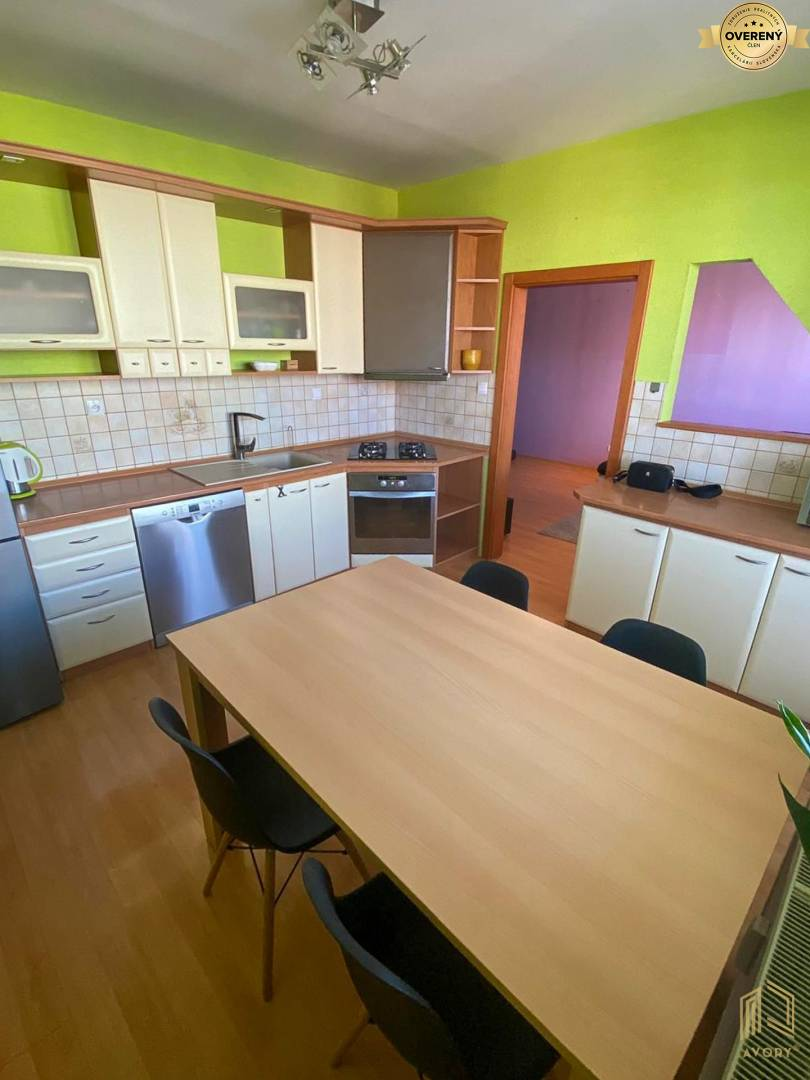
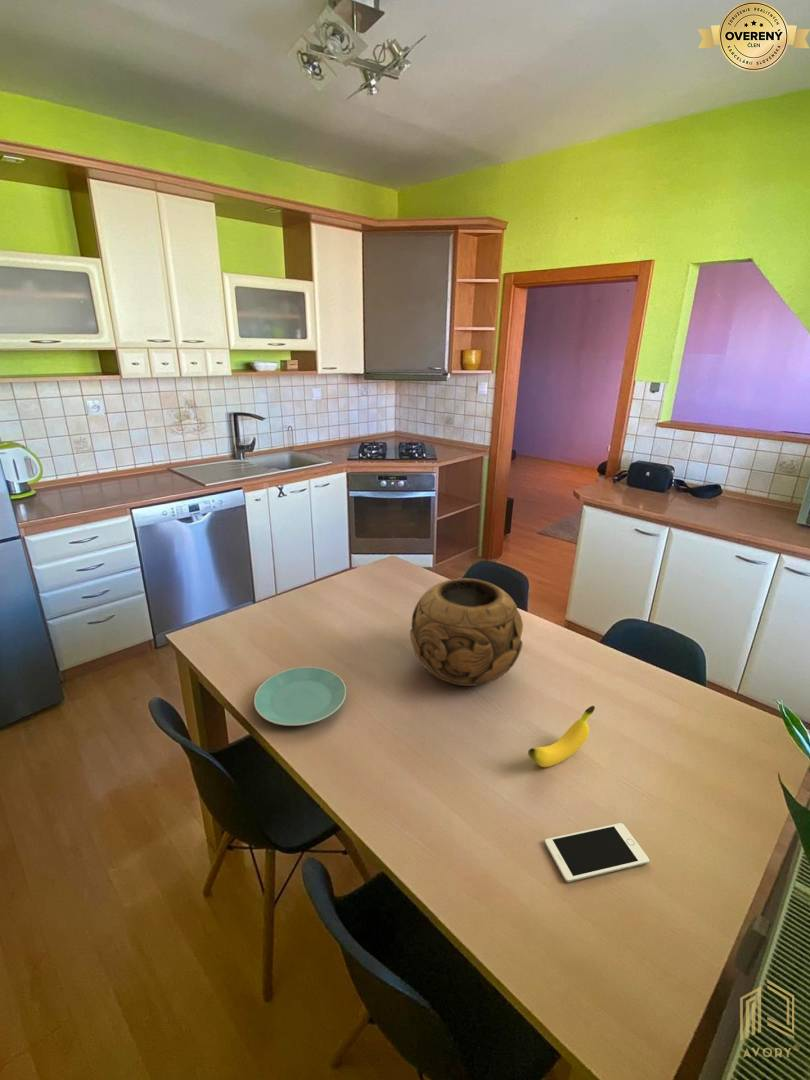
+ decorative bowl (466, 631)
+ plate (301, 697)
+ banana (562, 738)
+ cell phone (596, 851)
